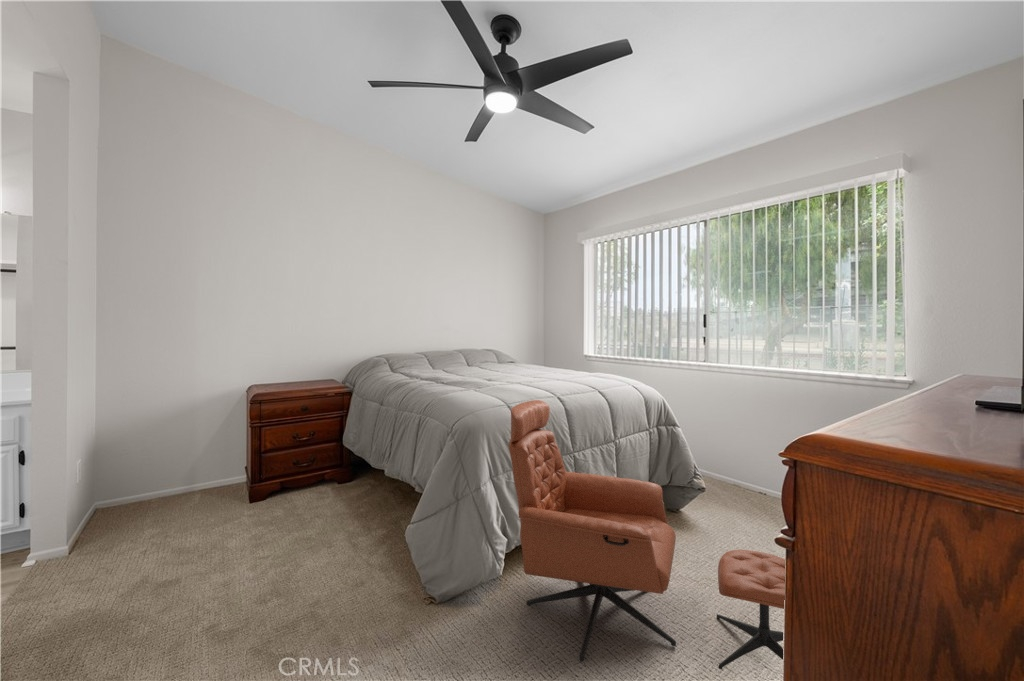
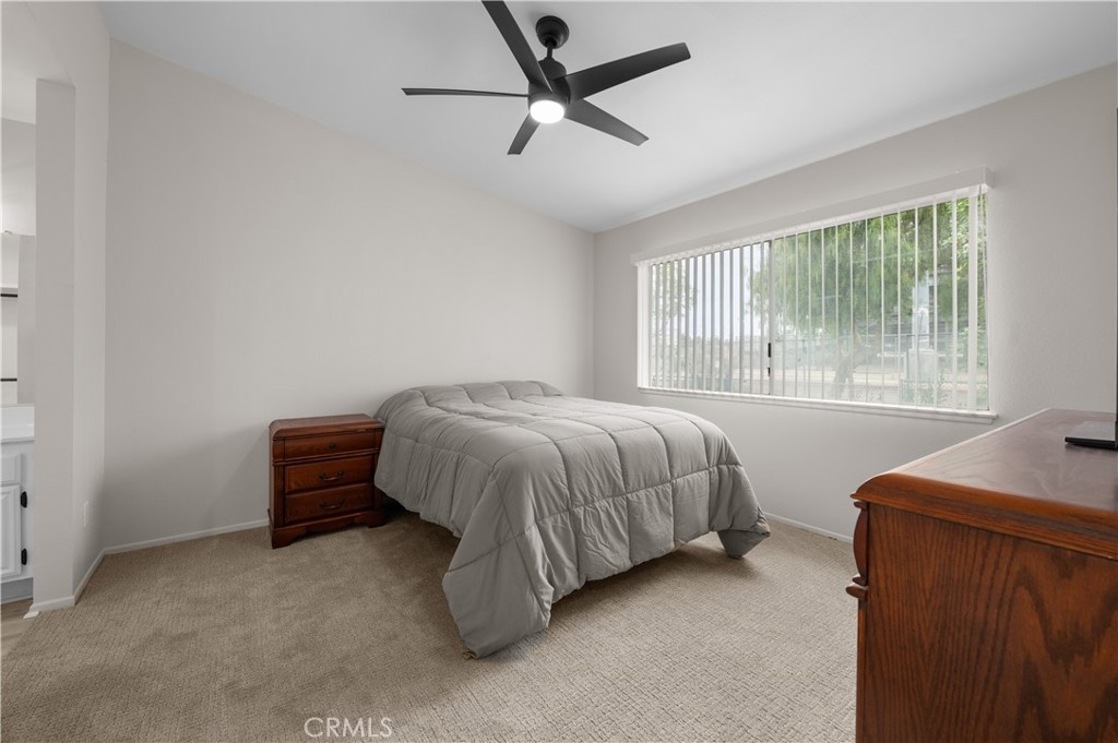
- armchair (646, 516)
